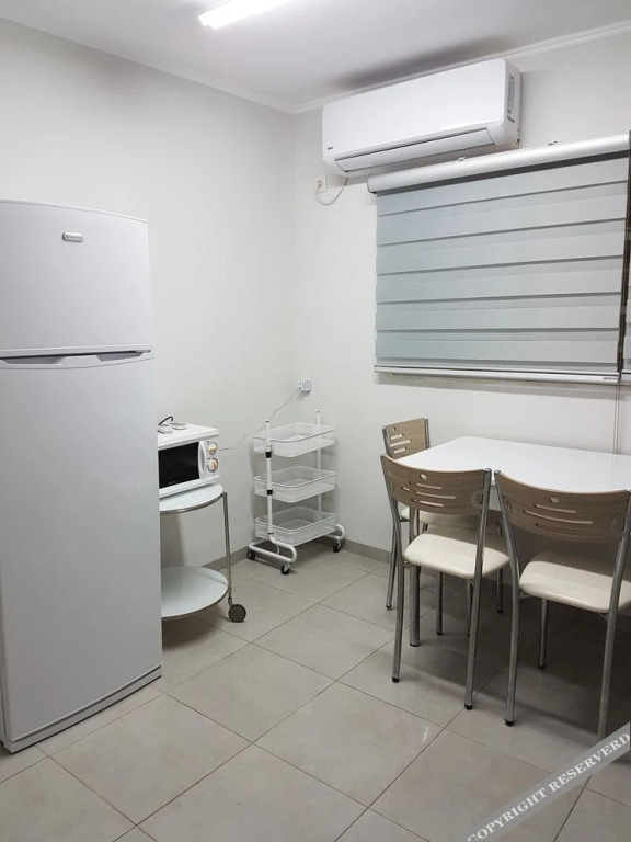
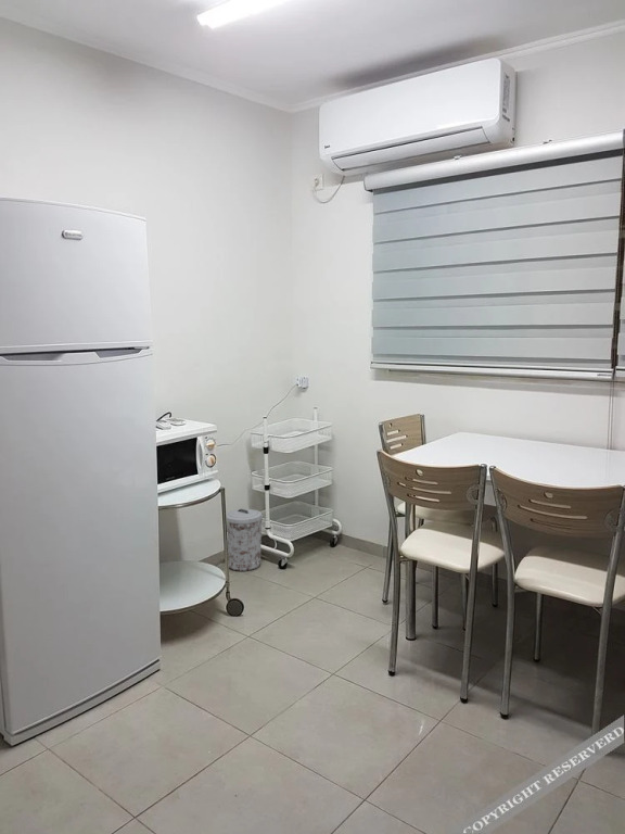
+ trash can (243, 538)
